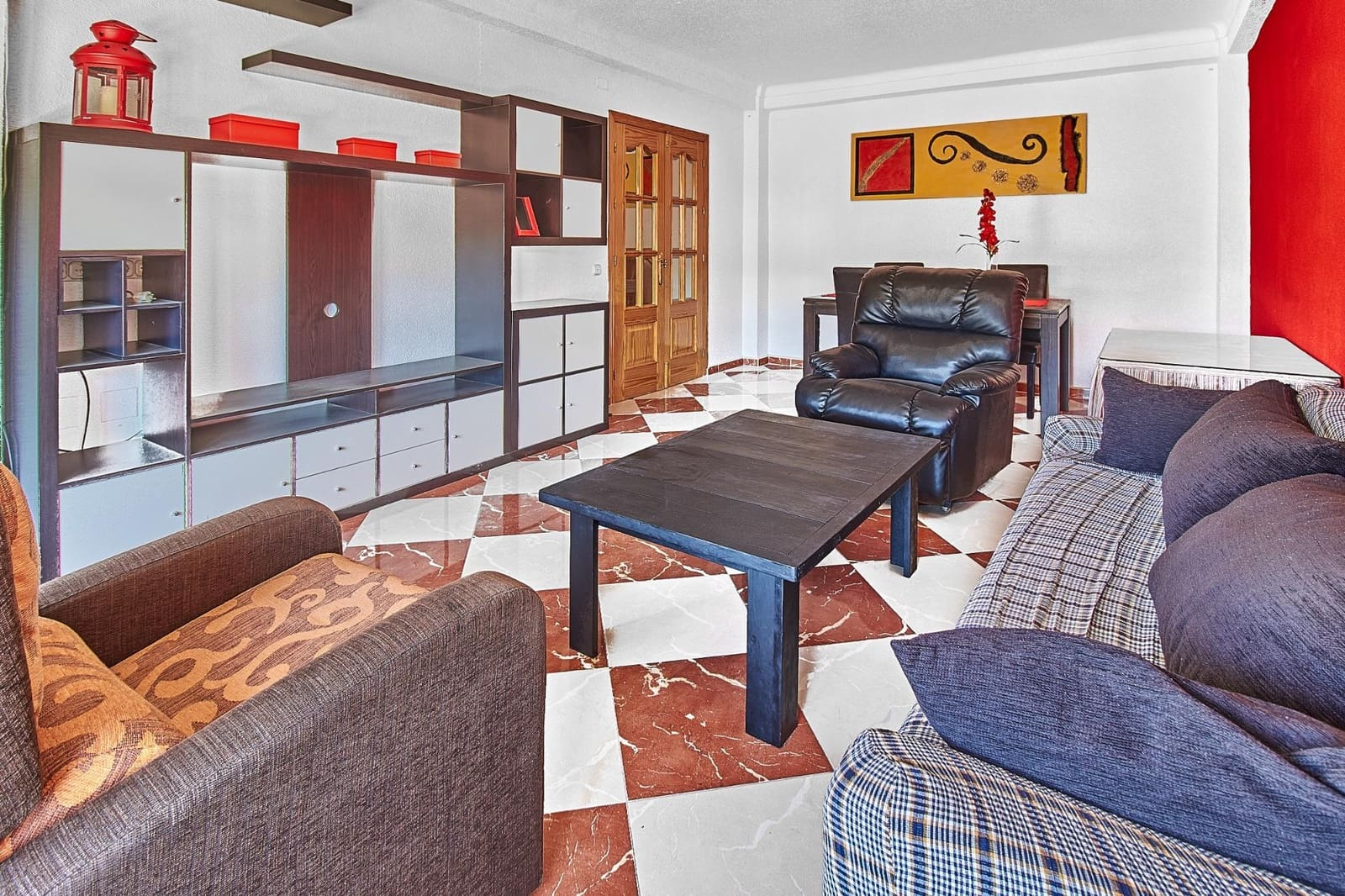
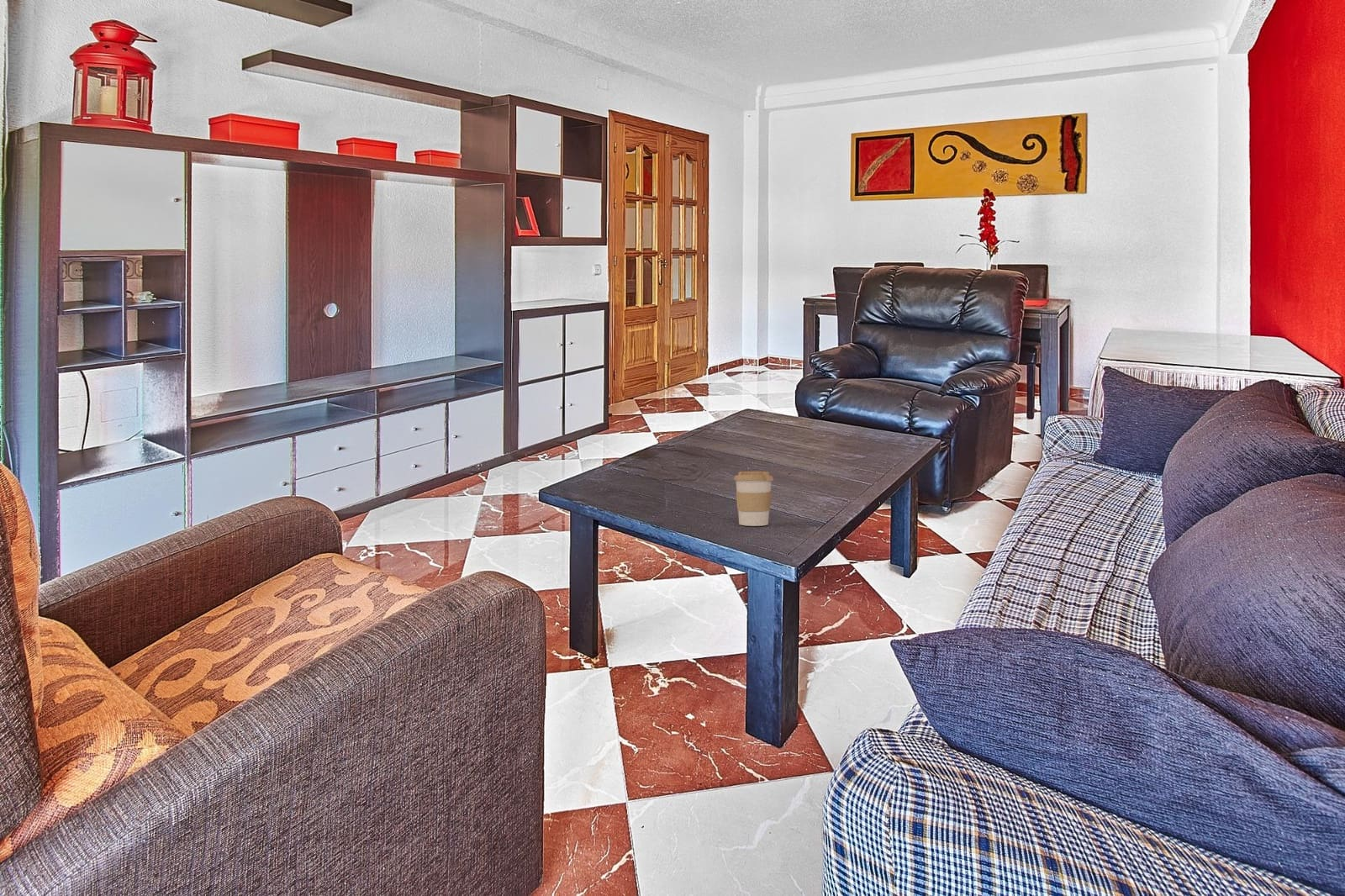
+ coffee cup (753, 497)
